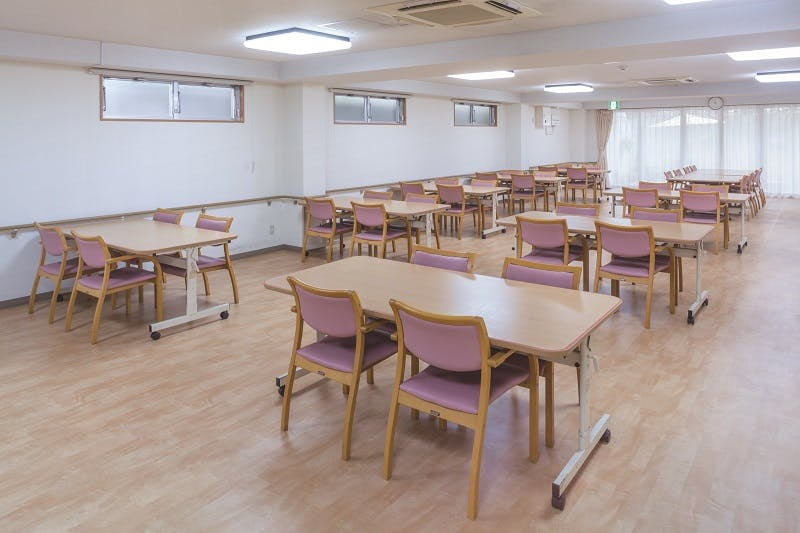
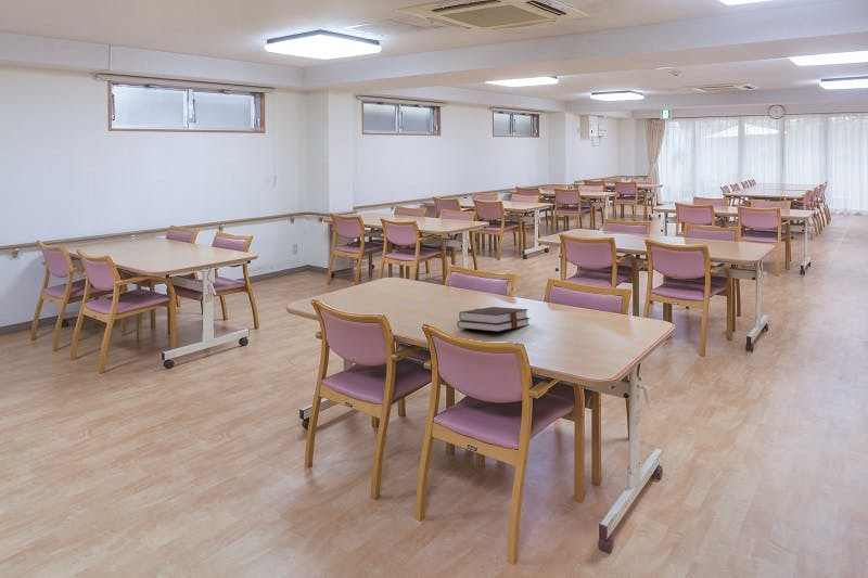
+ hardback book (494, 318)
